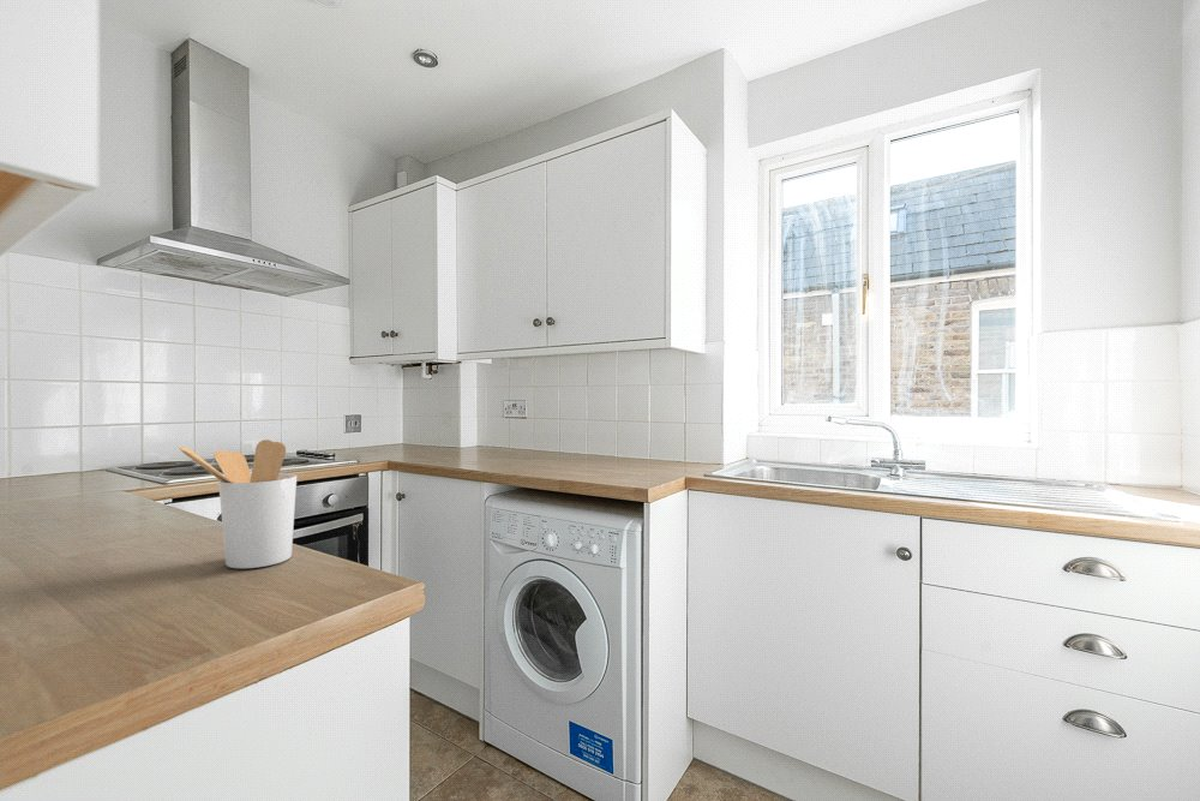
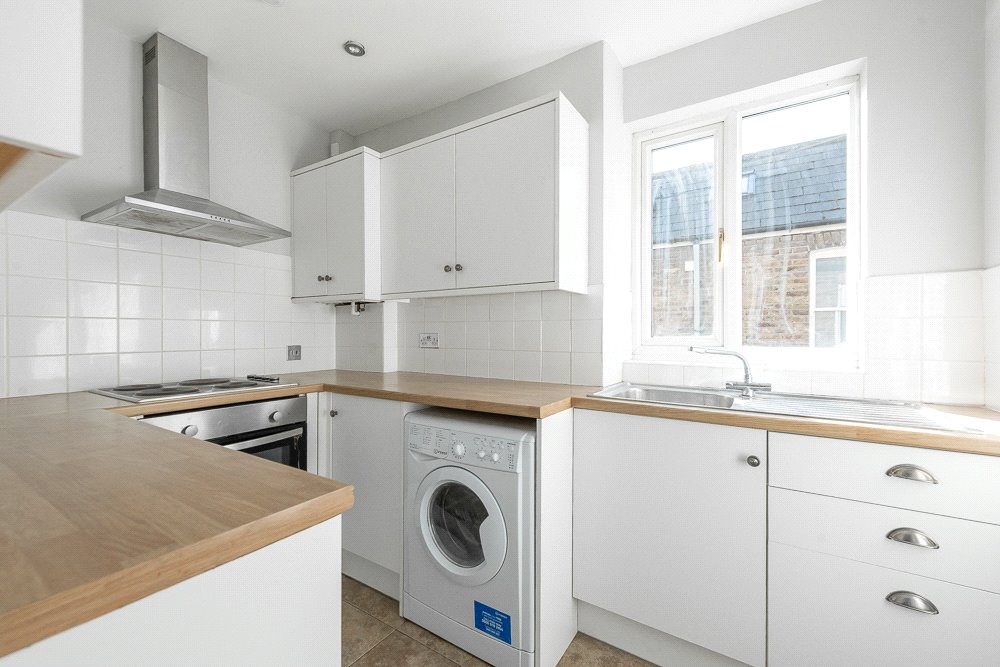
- utensil holder (239, 501)
